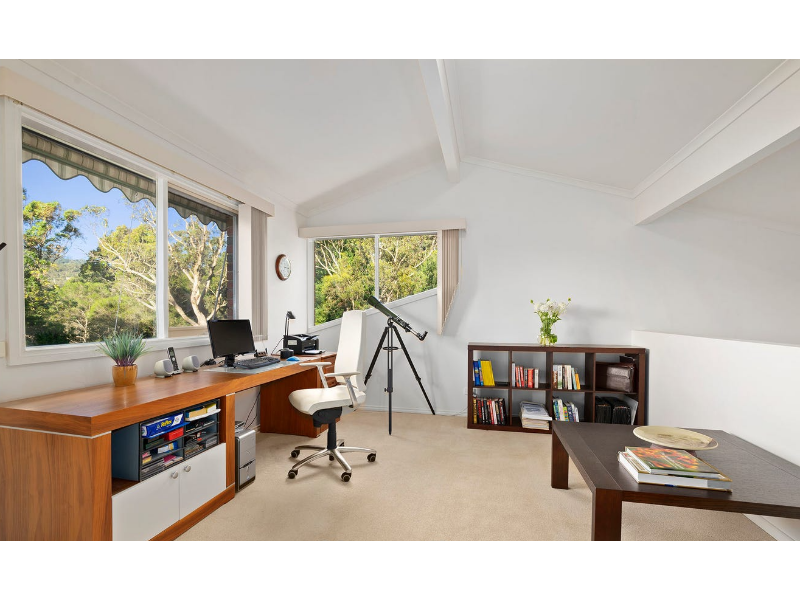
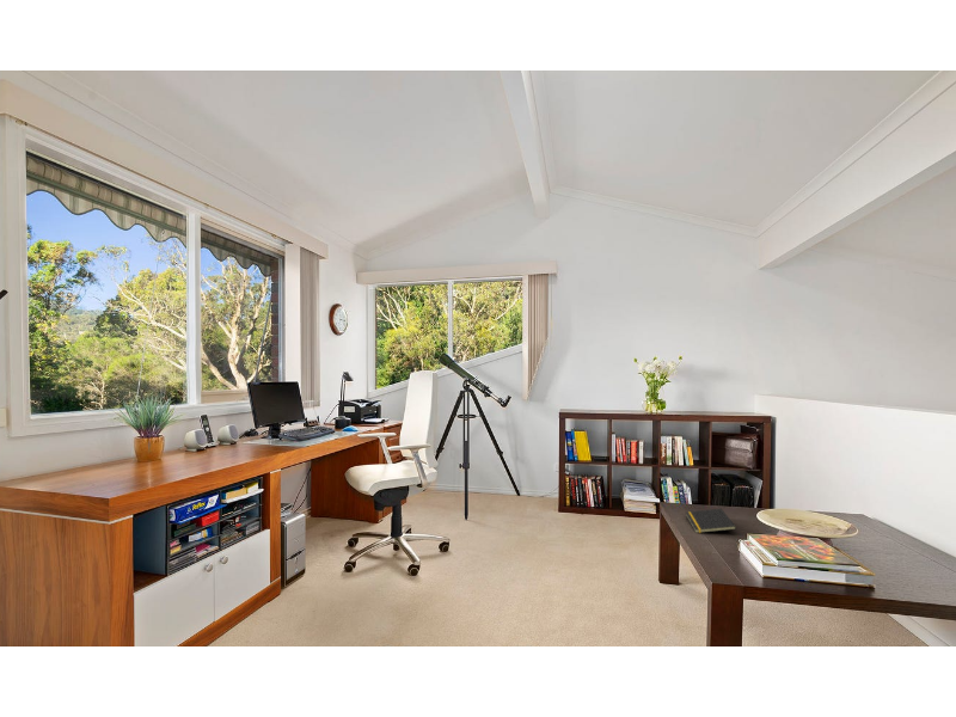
+ notepad (709, 520)
